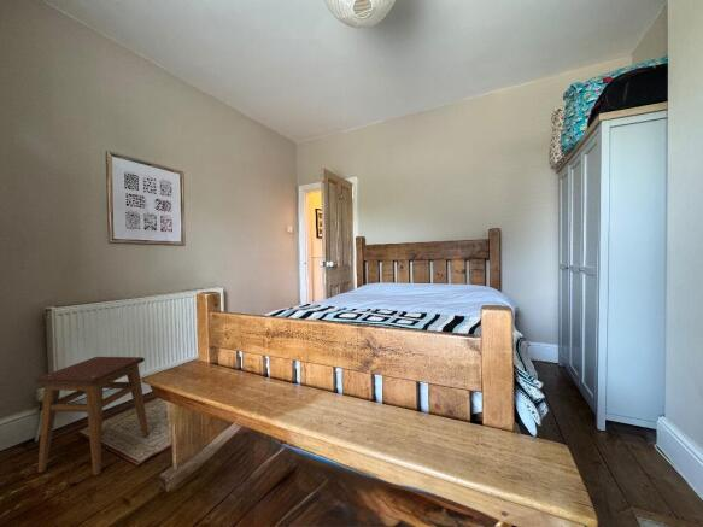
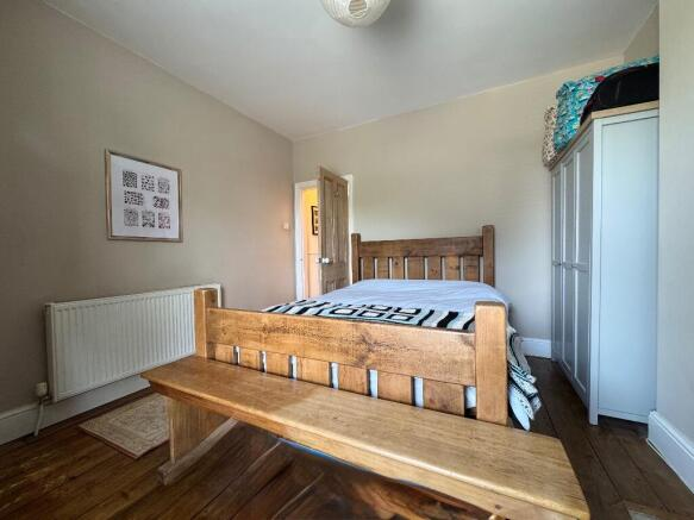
- stool (96, 409)
